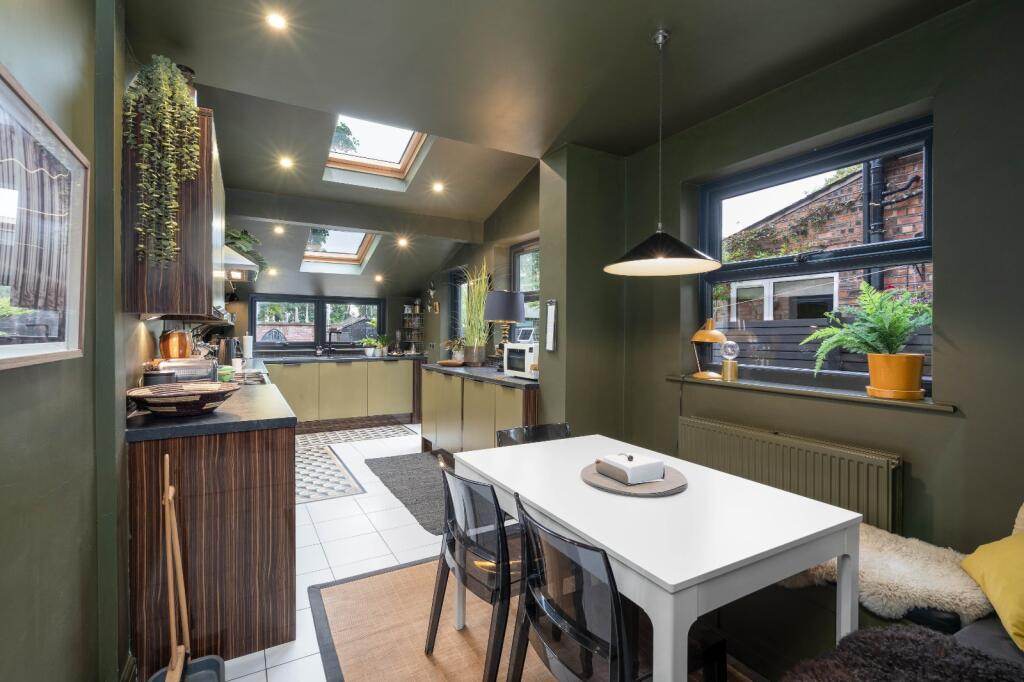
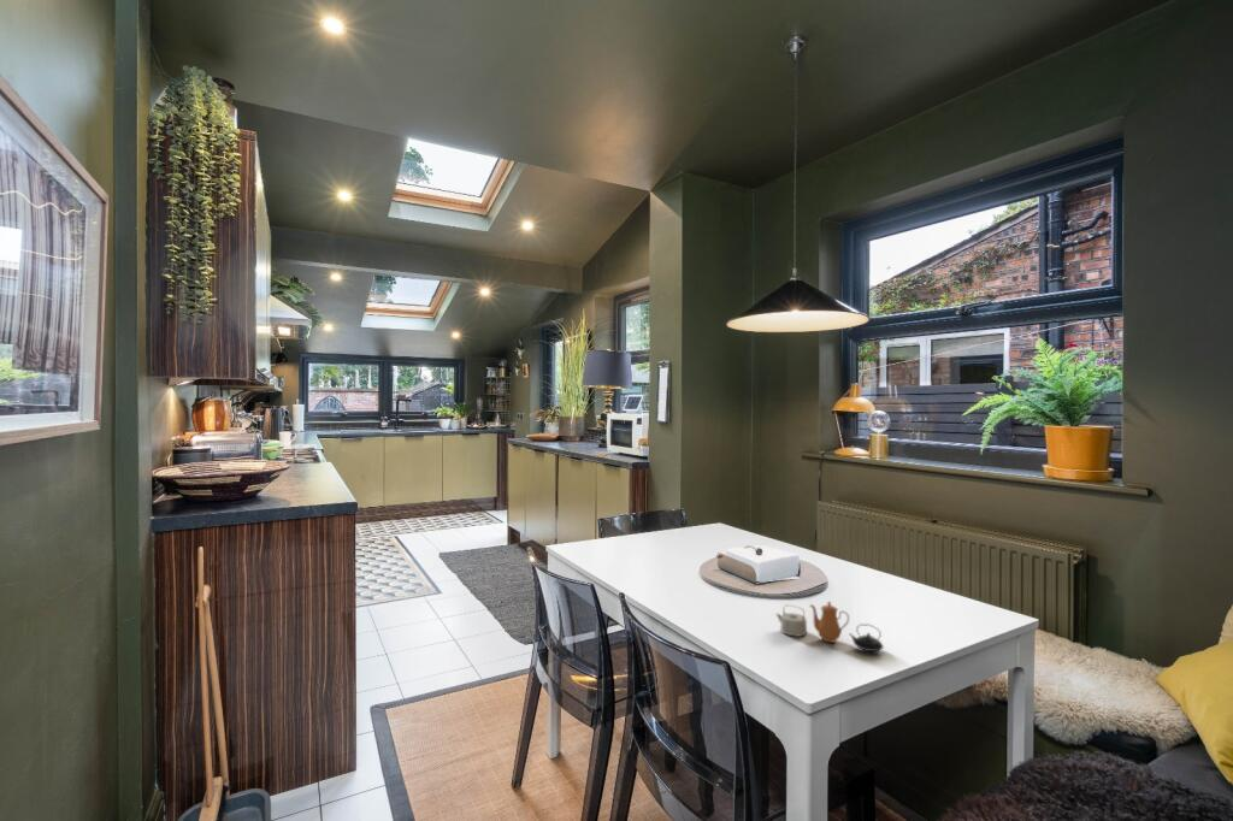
+ teapot (826, 620)
